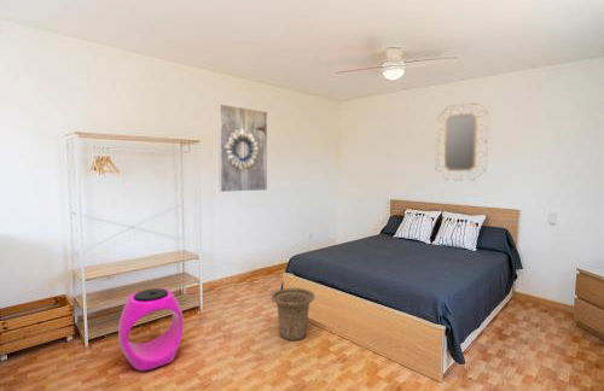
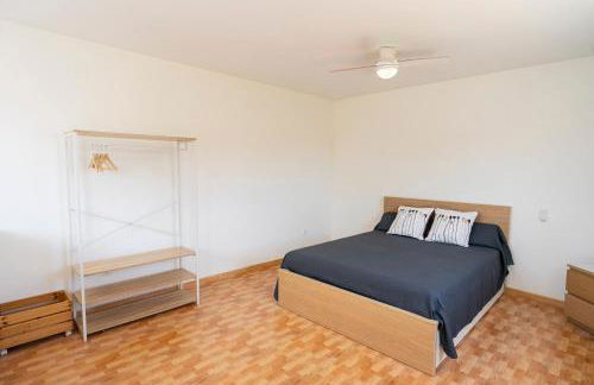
- home mirror (459, 142)
- basket (292, 314)
- stool (156, 338)
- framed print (244, 150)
